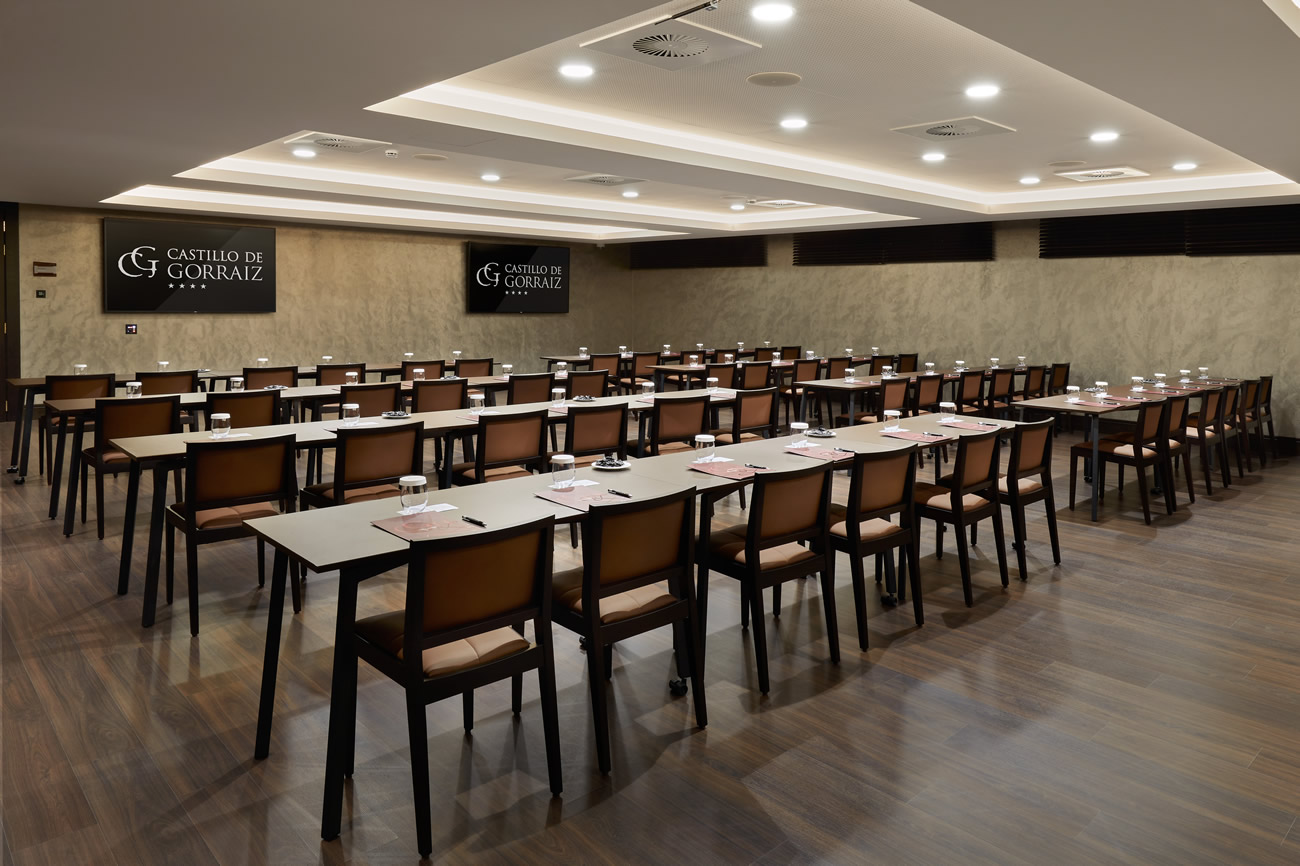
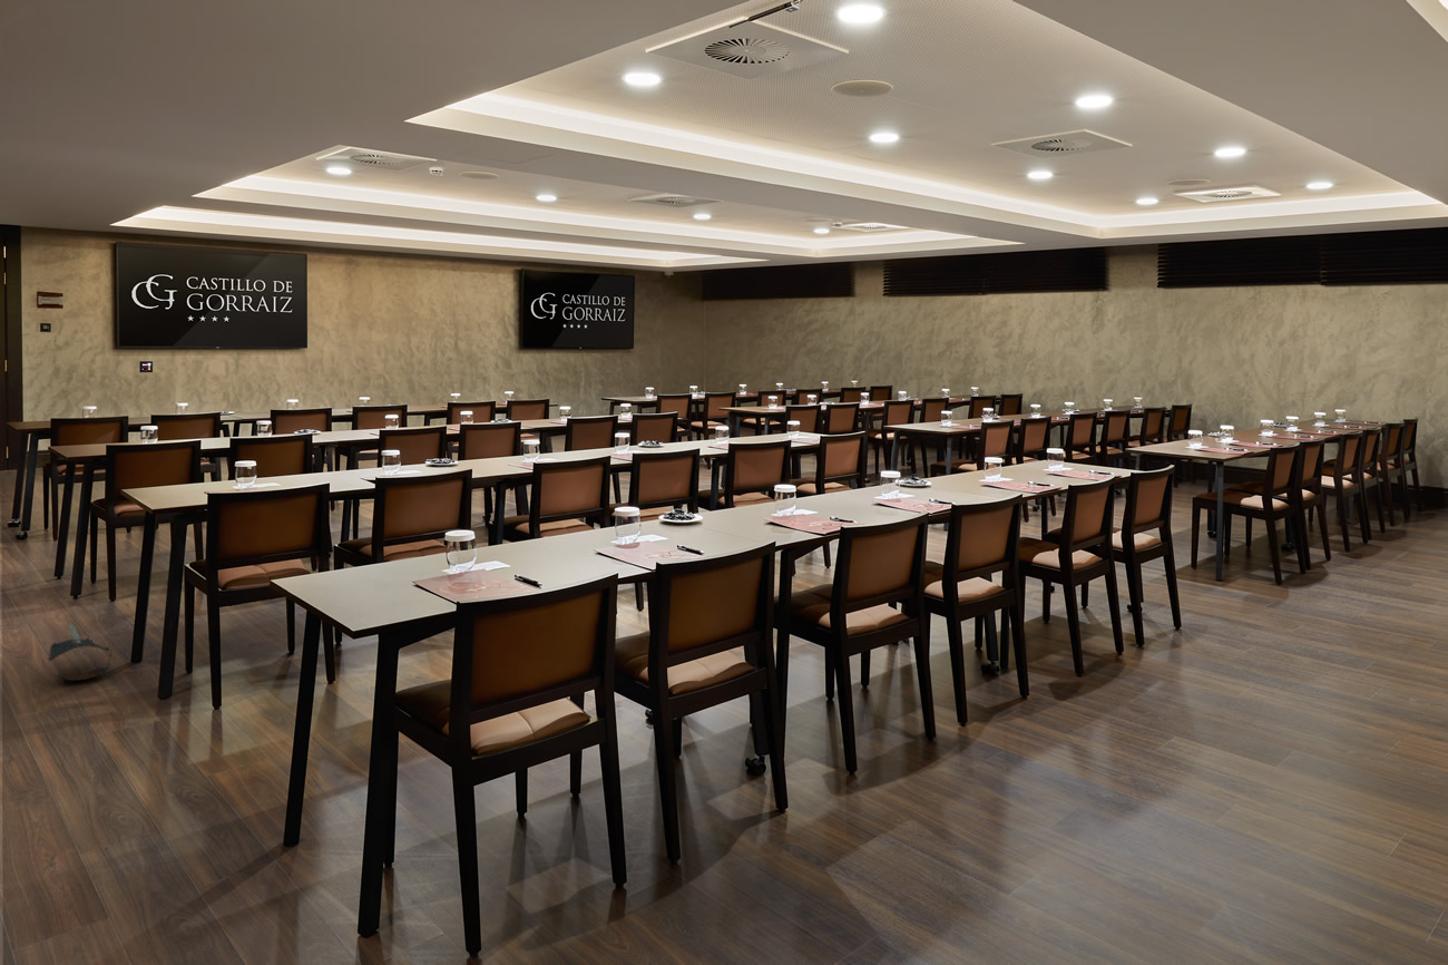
+ pencil case (76, 647)
